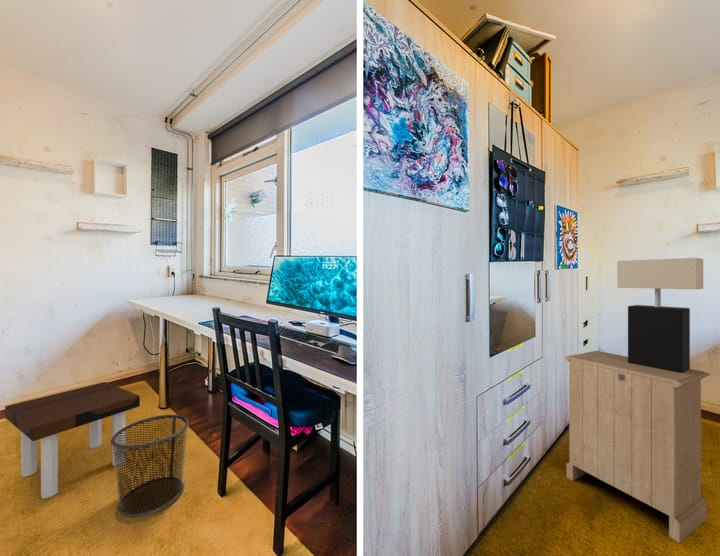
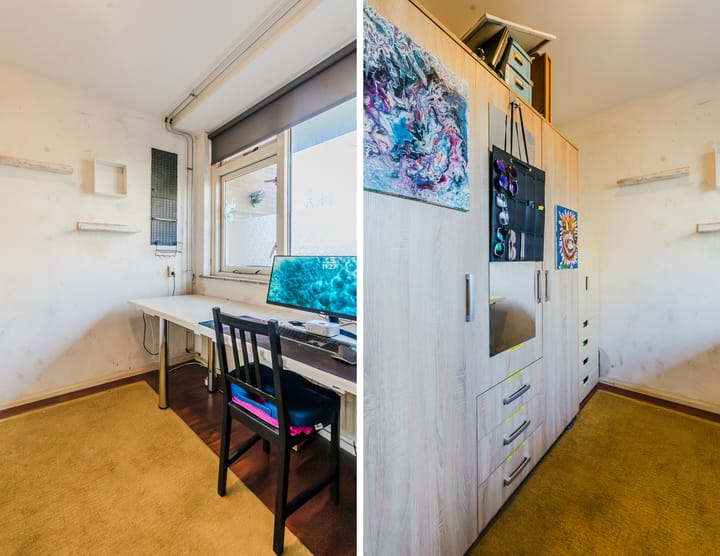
- waste bin (152, 462)
- cabinet (630, 429)
- table lamp (657, 312)
- side table (72, 428)
